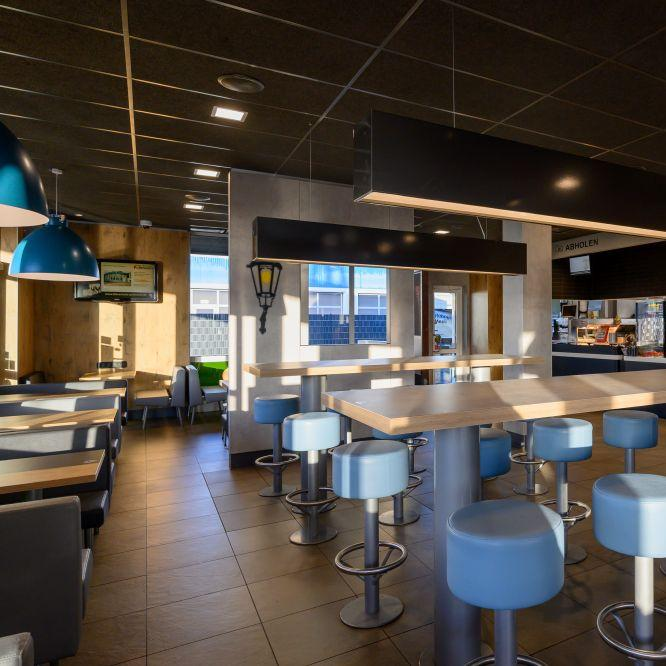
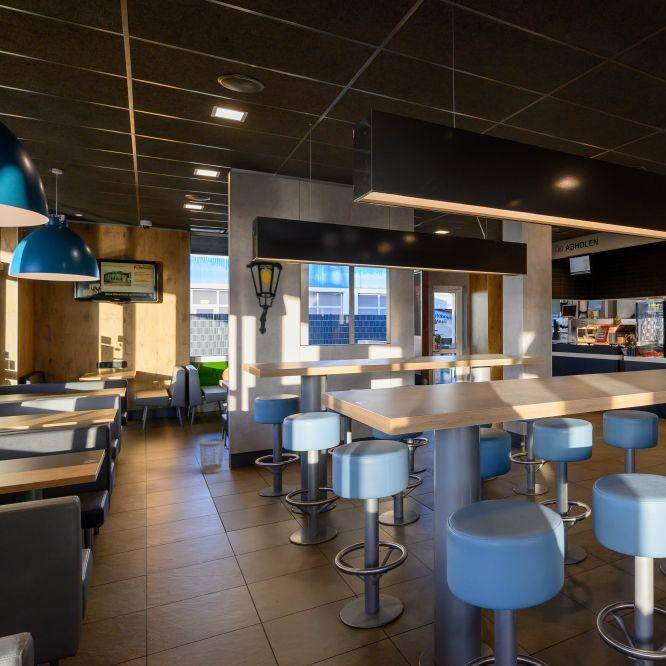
+ wastebasket (211, 455)
